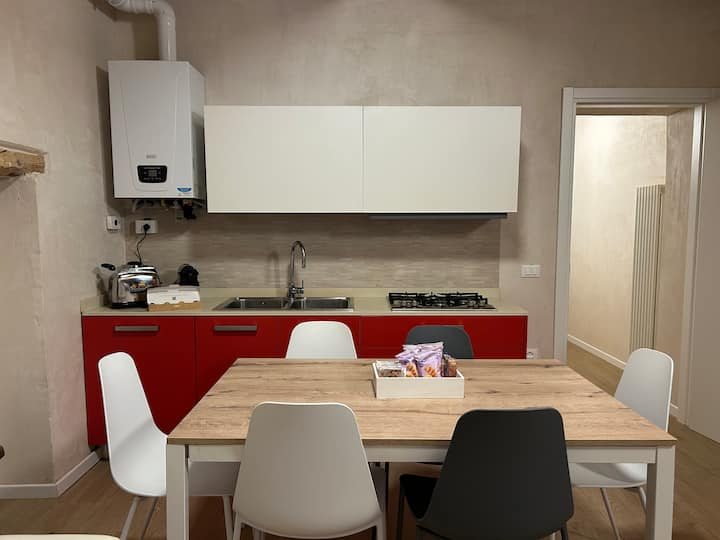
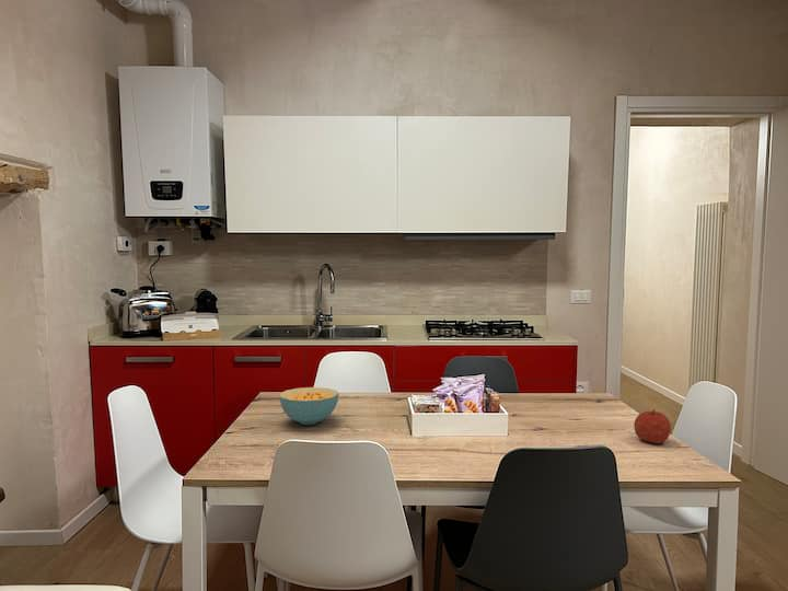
+ fruit (652, 425)
+ cereal bowl (309, 407)
